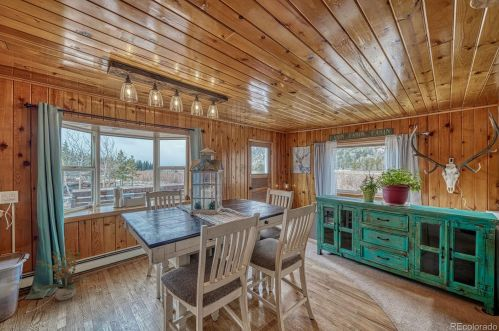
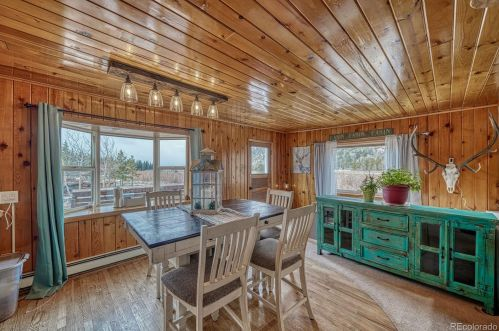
- potted plant (63, 275)
